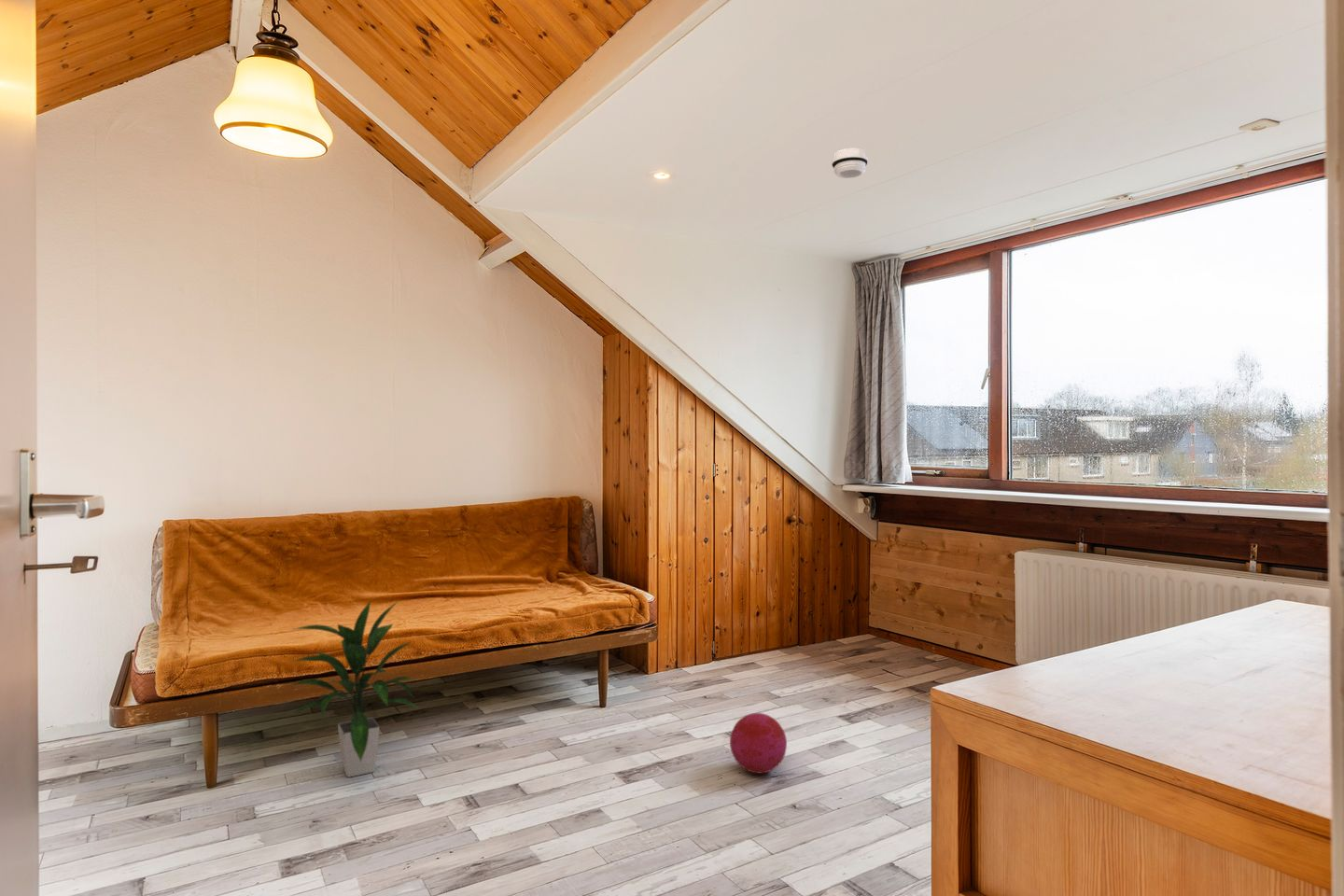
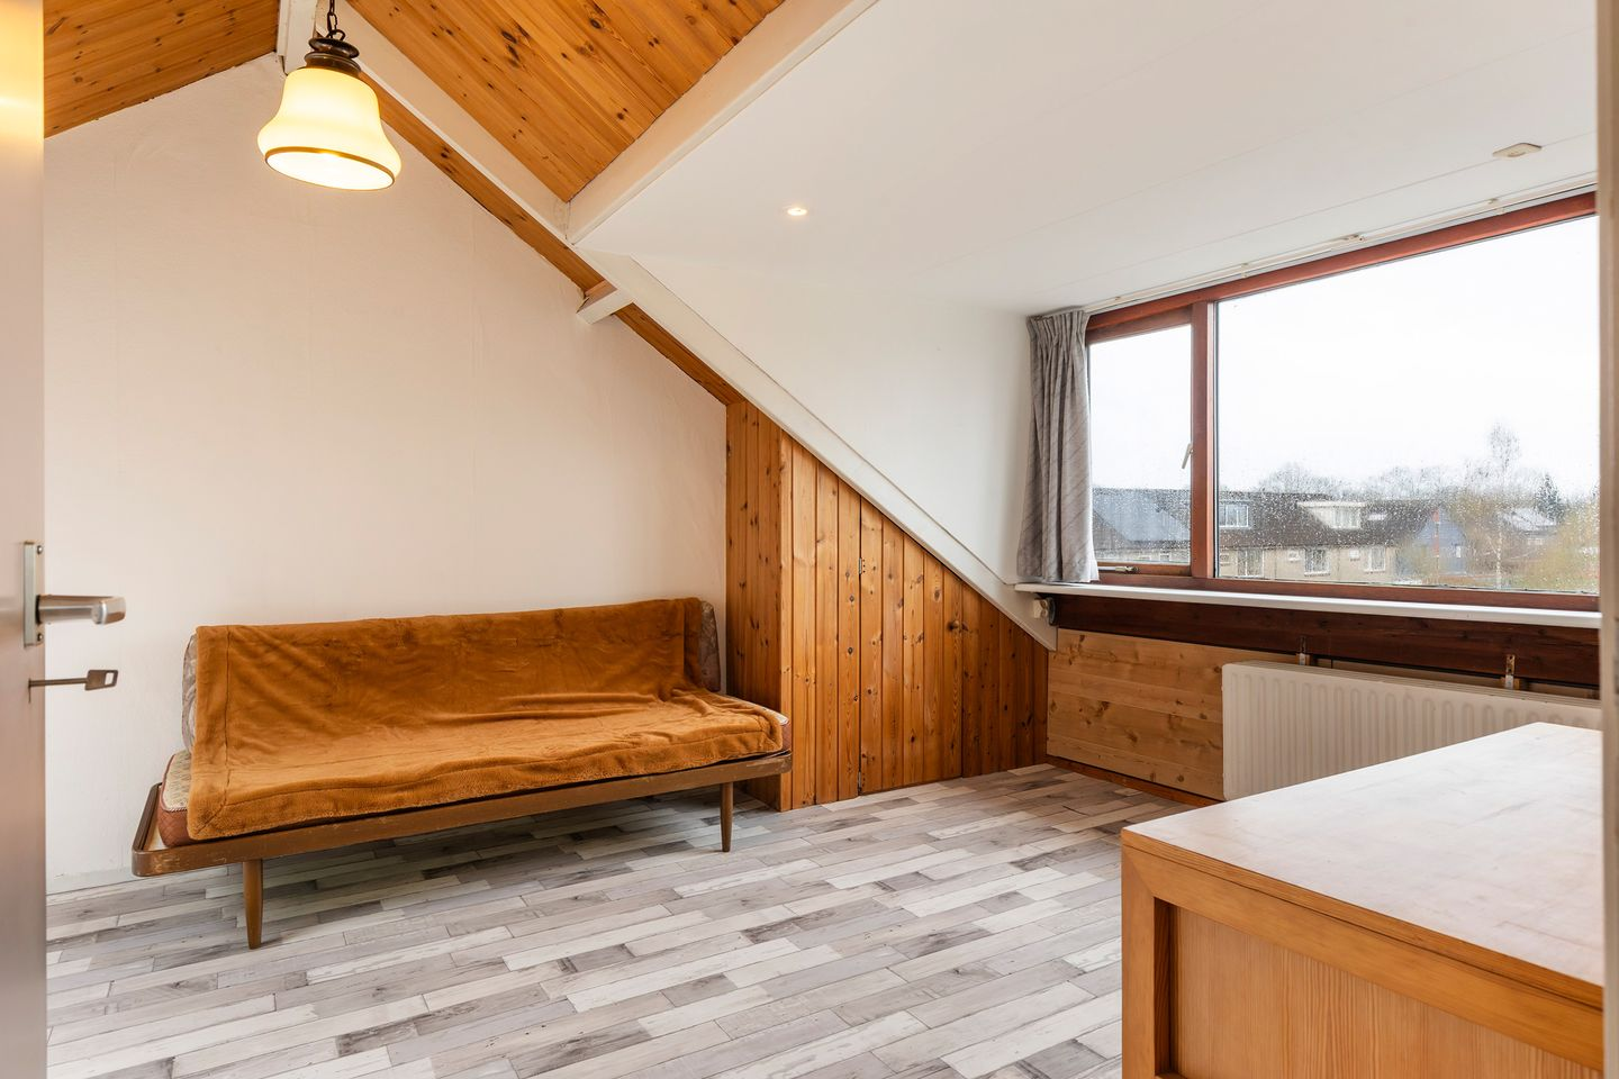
- smoke detector (849, 163)
- indoor plant (356, 688)
- ball (758, 742)
